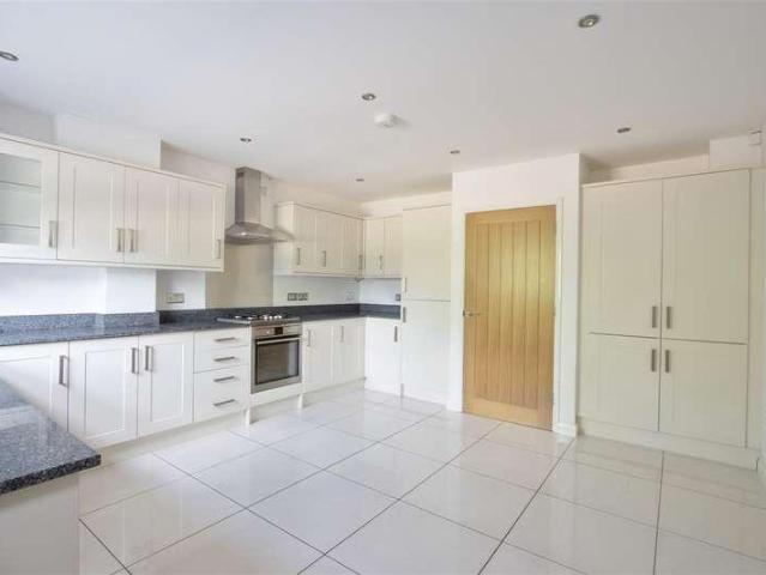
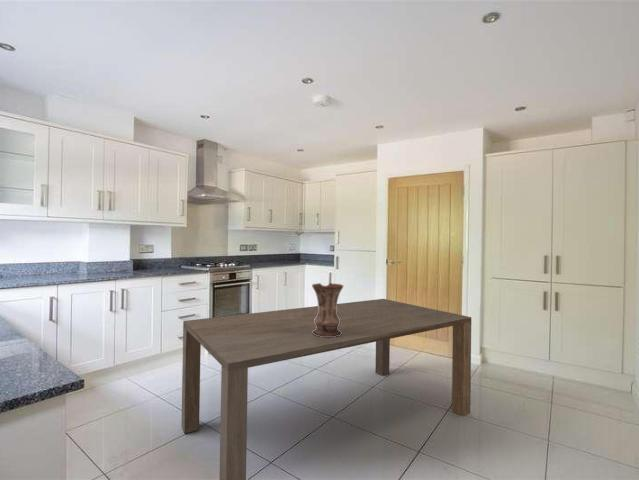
+ vase (327, 308)
+ dining table (332, 350)
